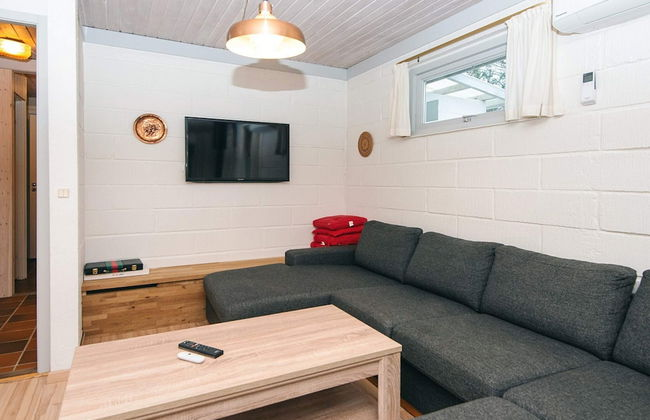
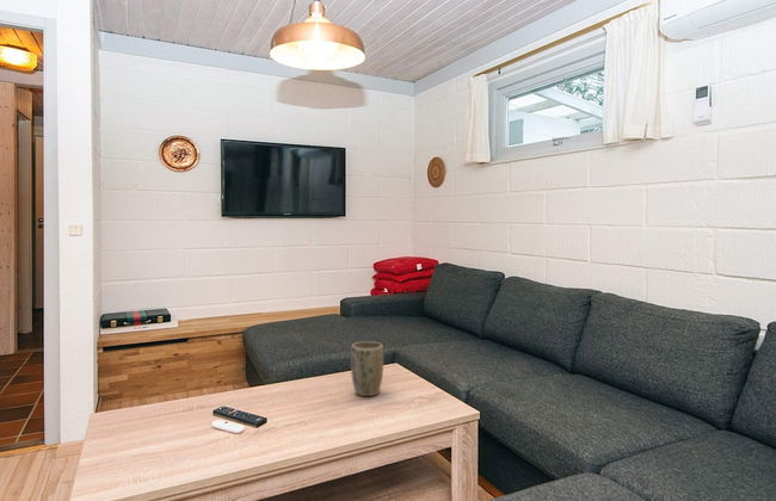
+ plant pot (367, 369)
